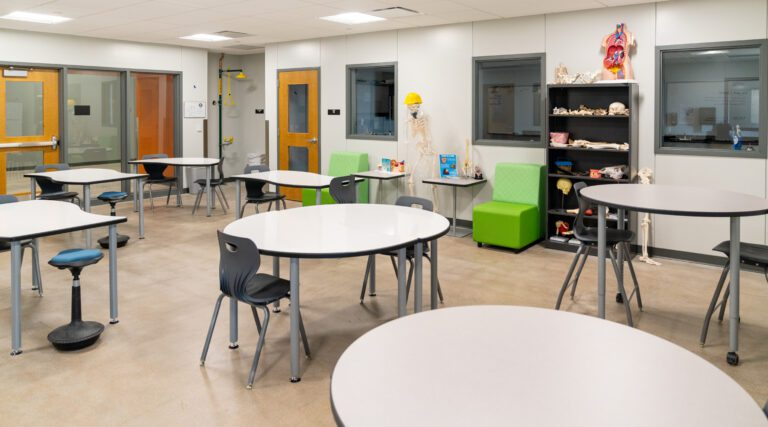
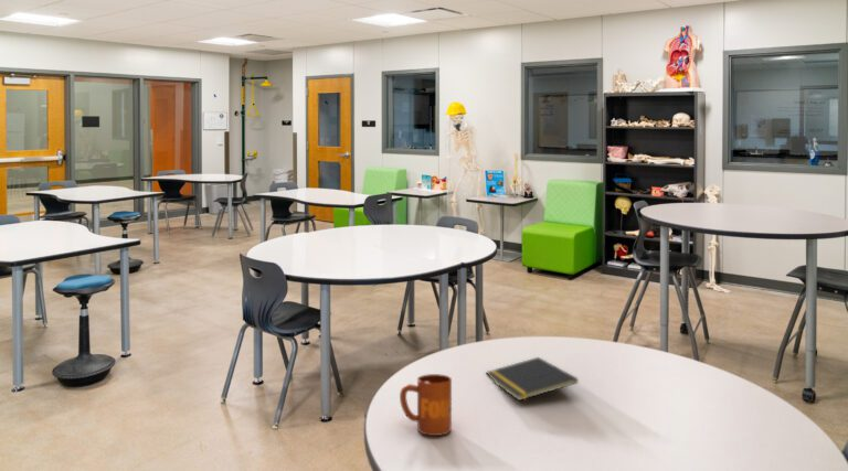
+ notepad (529, 377)
+ mug (425, 404)
